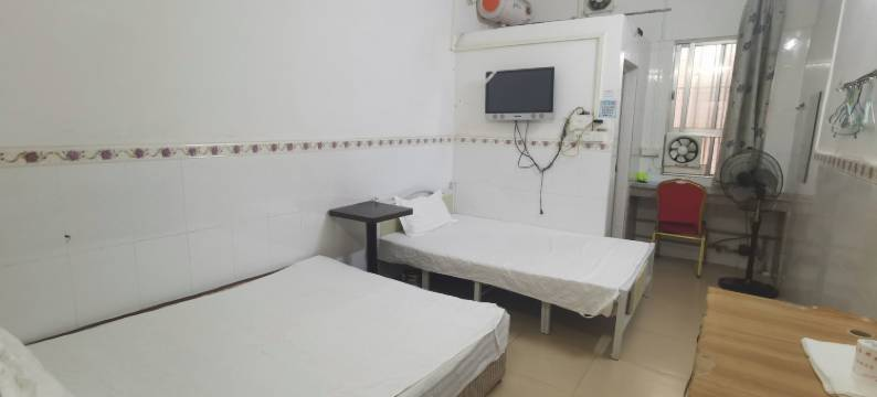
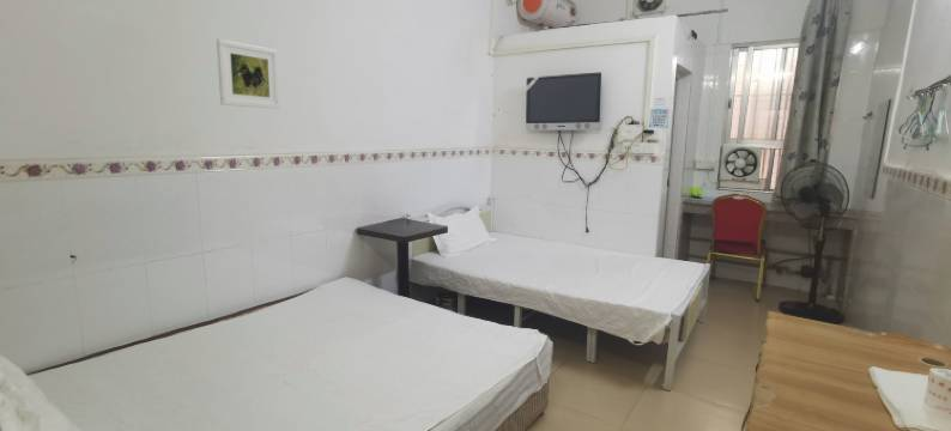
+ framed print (249, 75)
